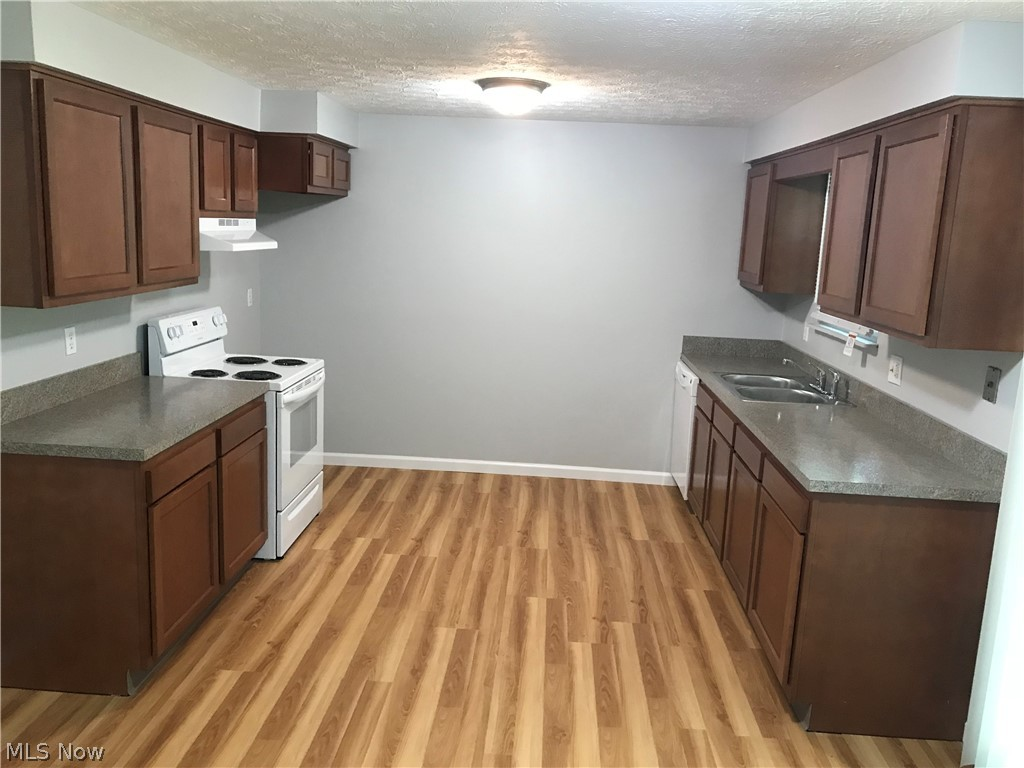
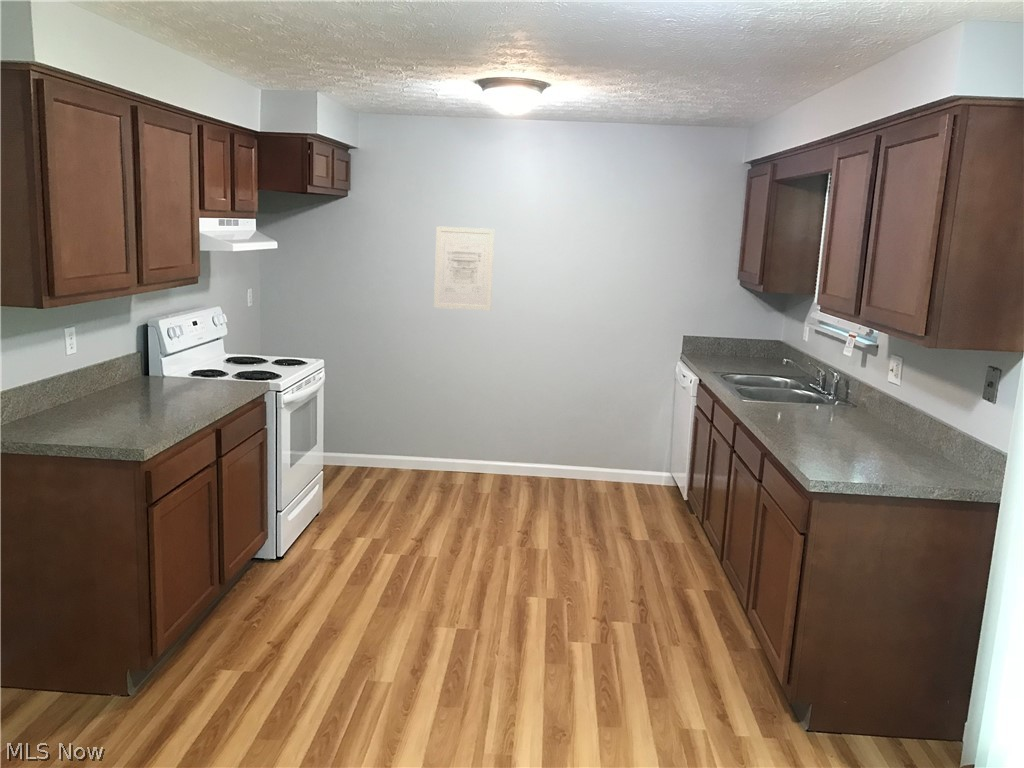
+ wall art (463, 268)
